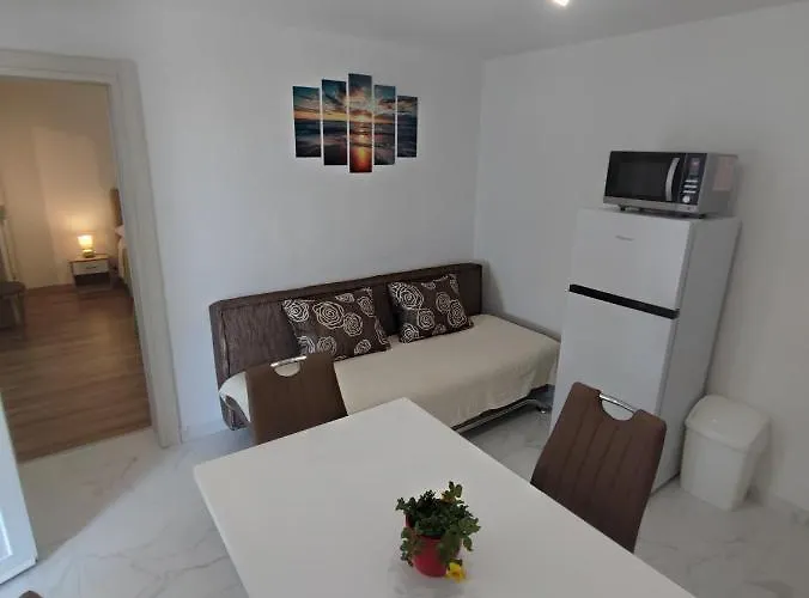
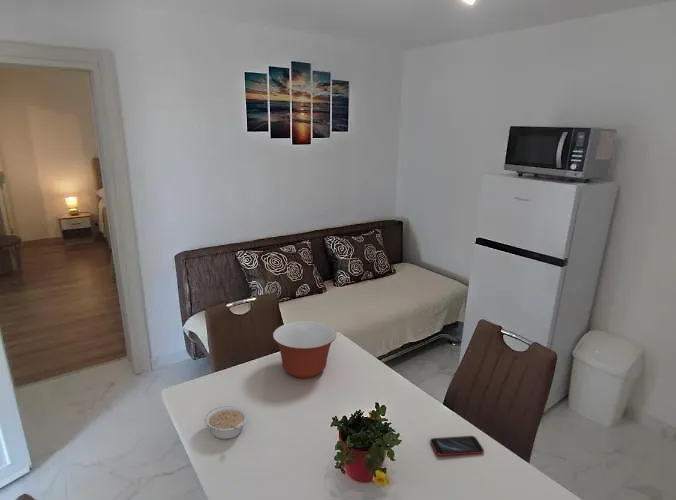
+ mixing bowl (304, 352)
+ smartphone (456, 445)
+ legume (228, 423)
